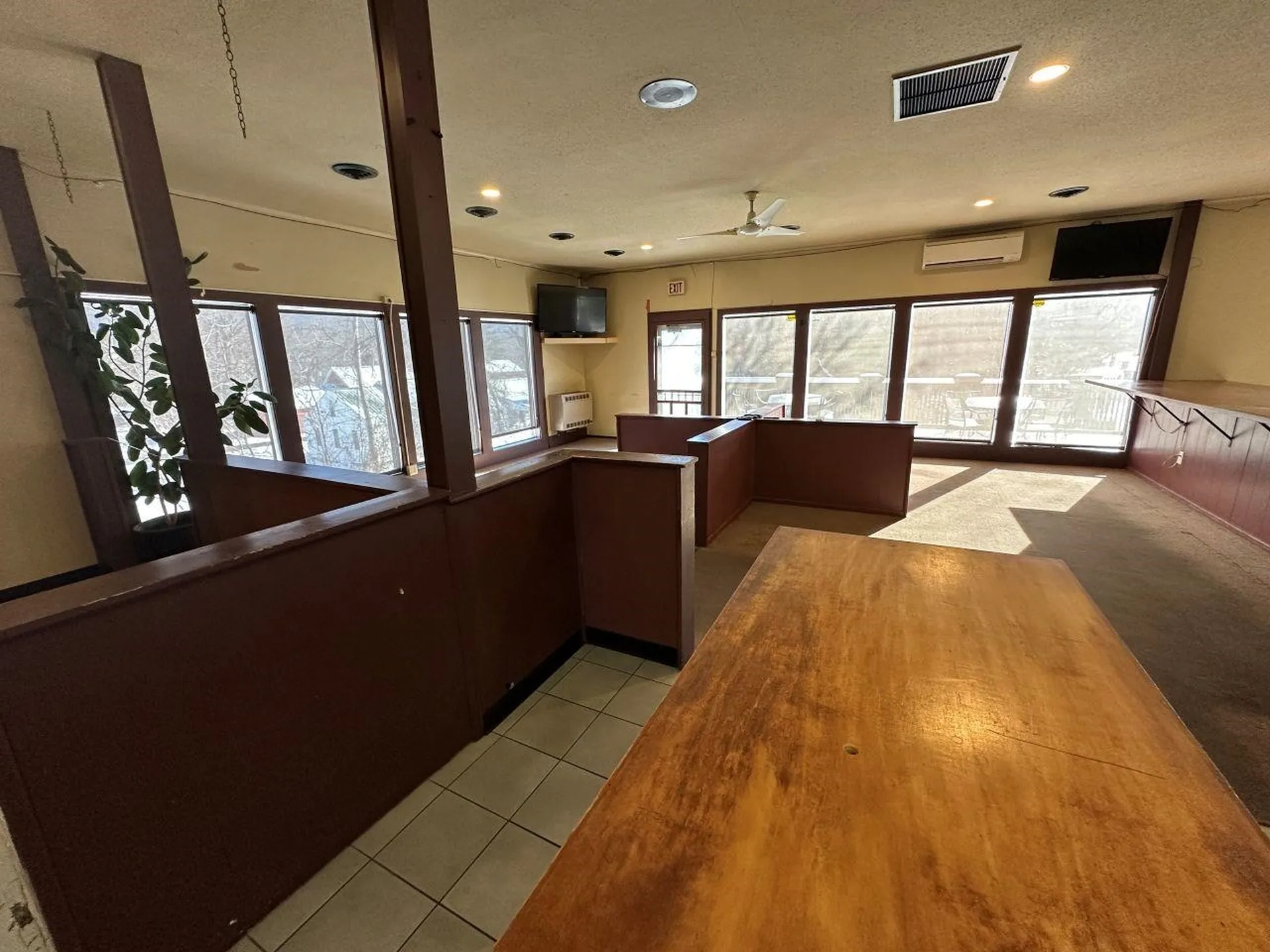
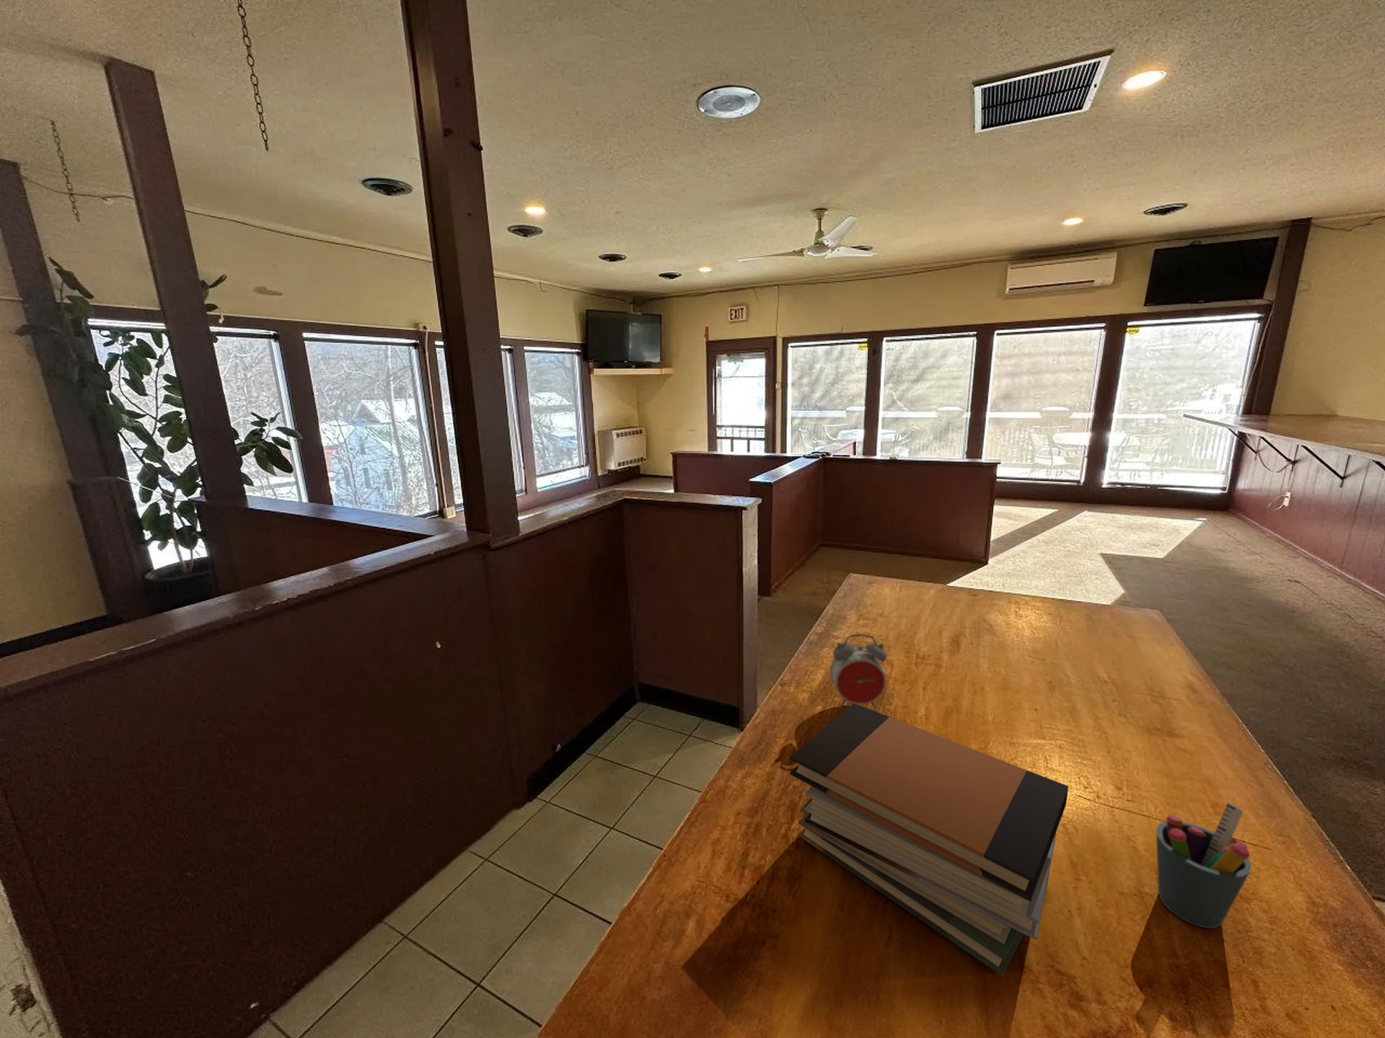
+ book stack (922, 818)
+ alarm clock (857, 669)
+ pen holder (1200, 861)
